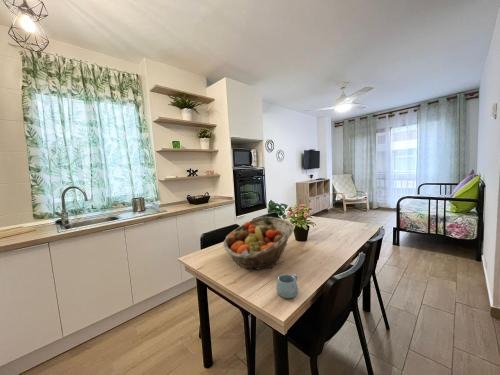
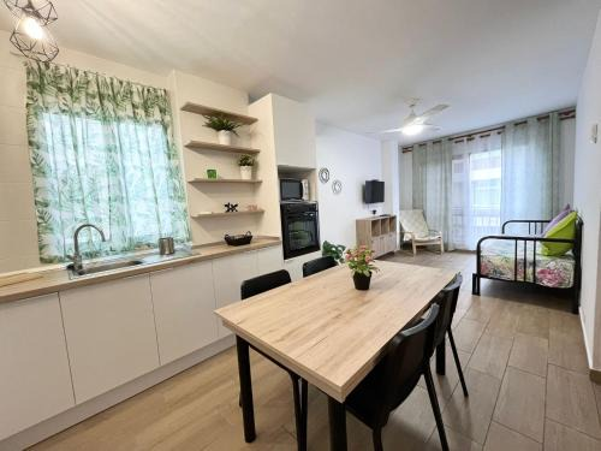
- mug (289, 284)
- fruit basket (257, 240)
